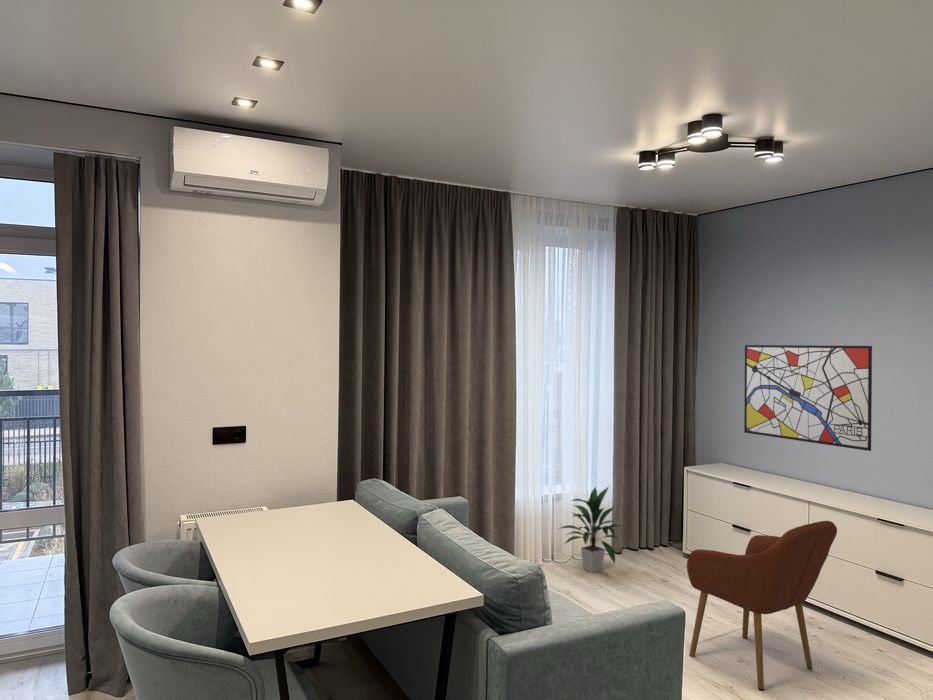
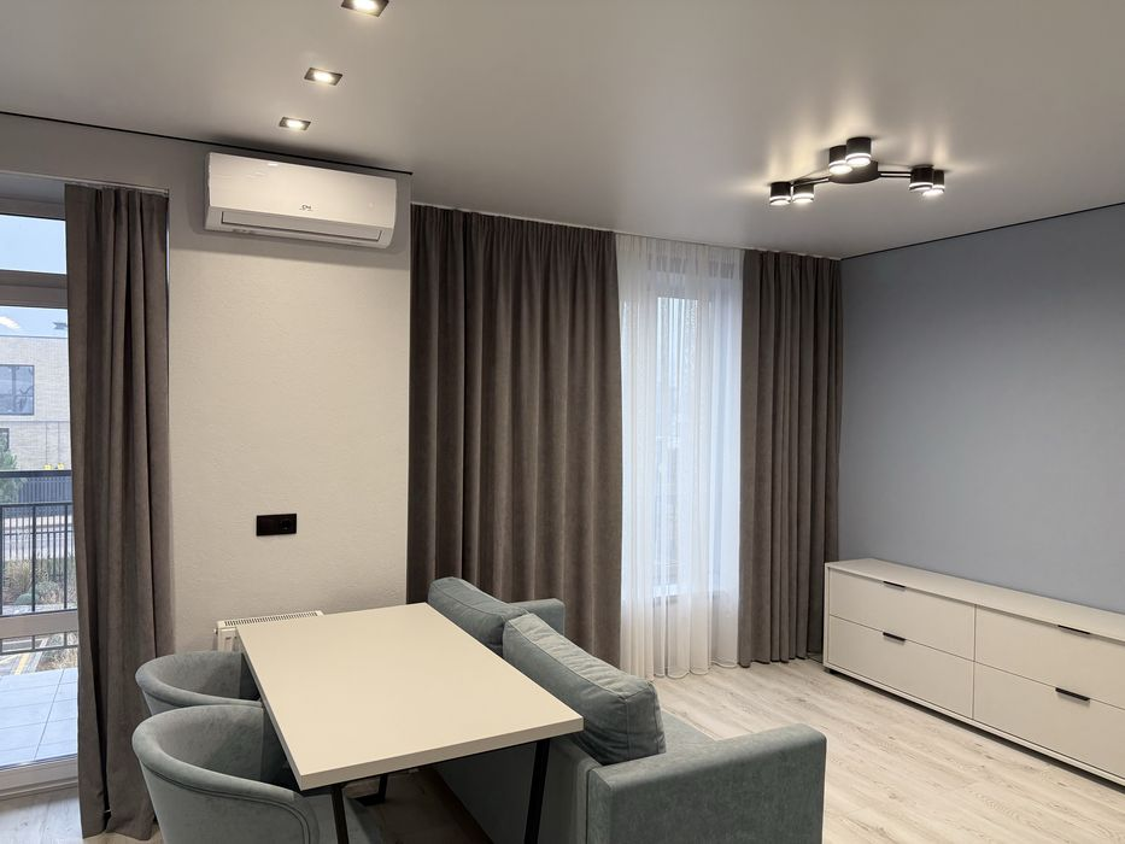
- indoor plant (593, 529)
- armchair (761, 589)
- wall art (802, 393)
